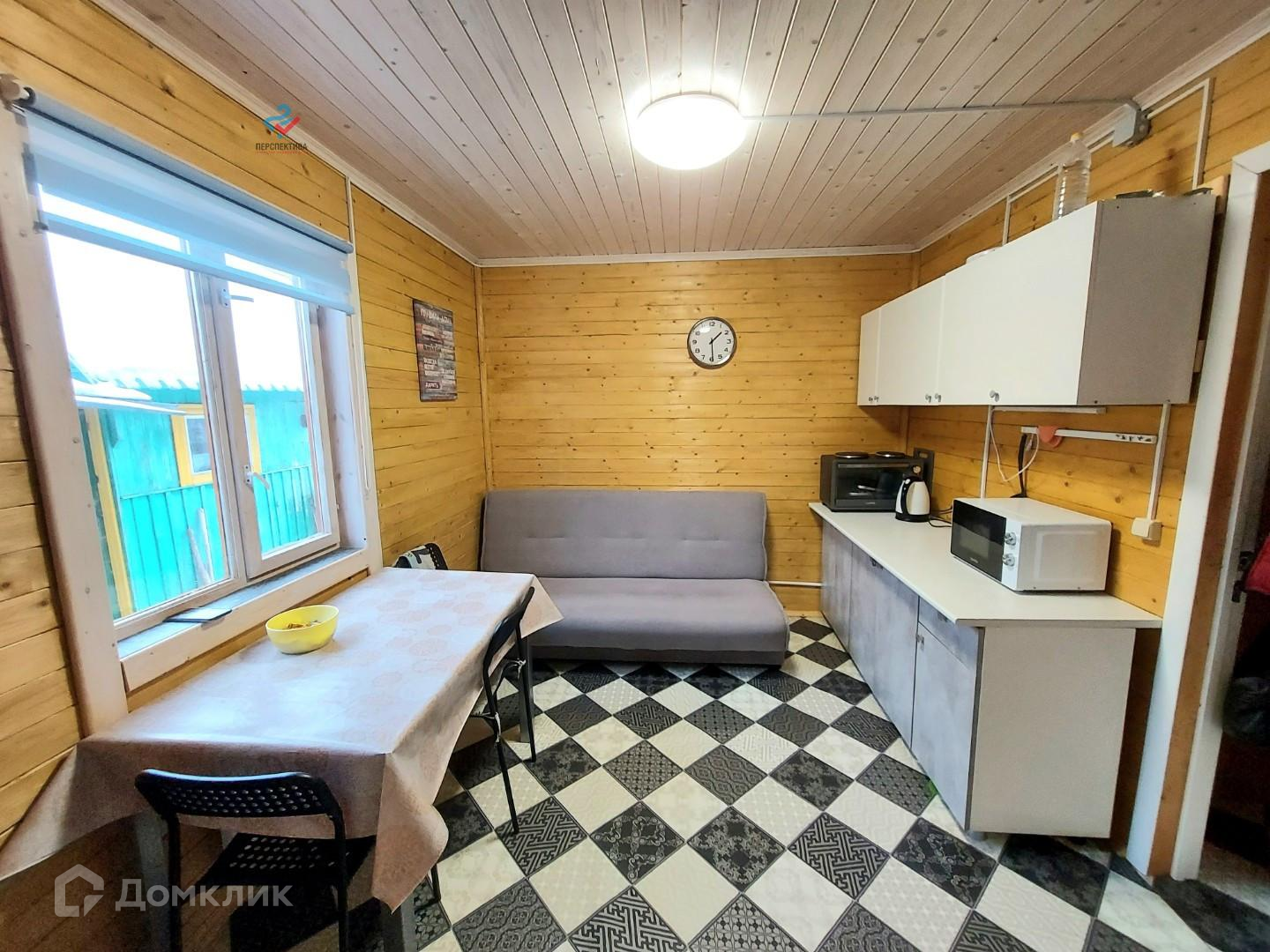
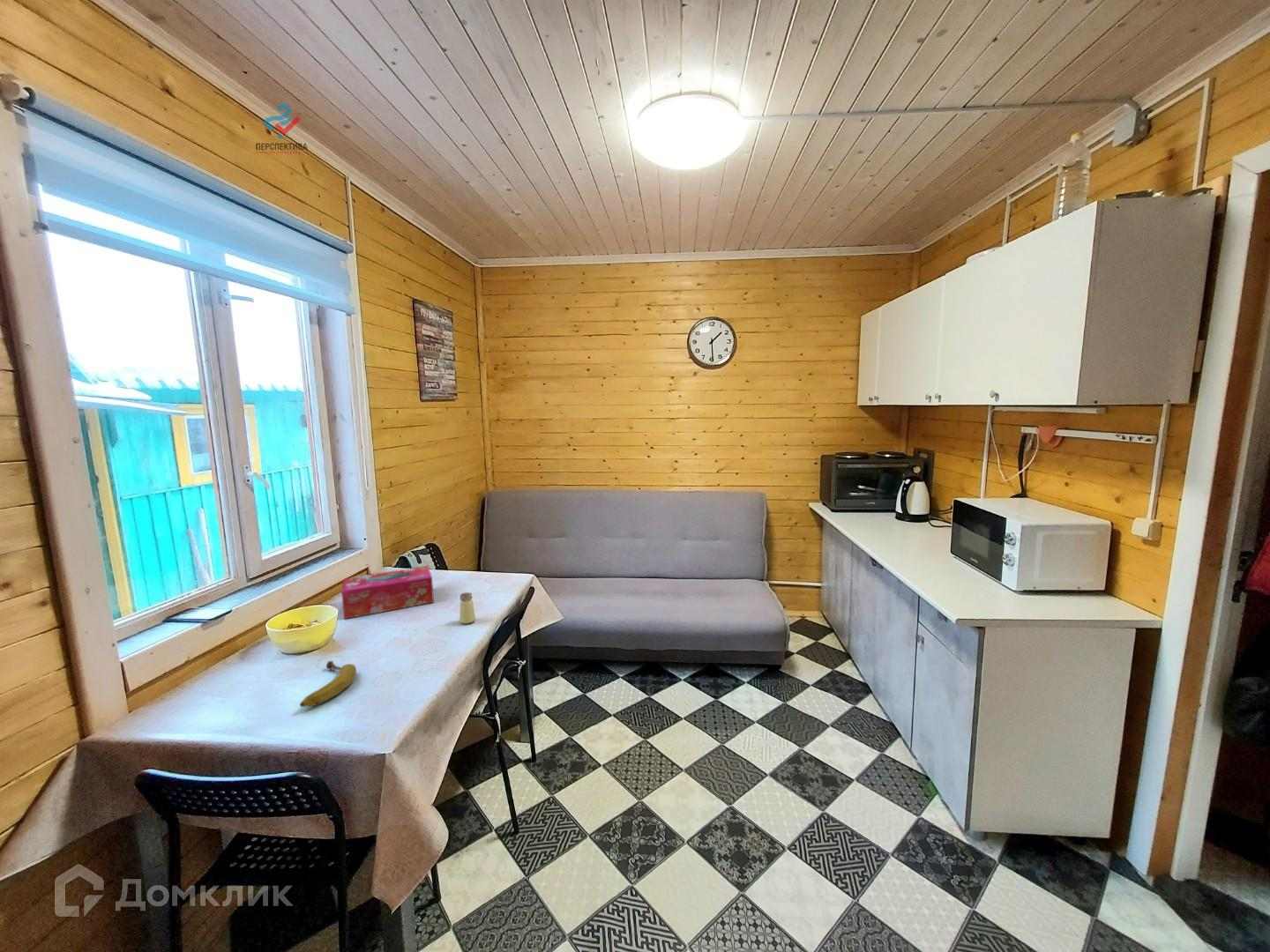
+ saltshaker (467, 607)
+ fruit (326, 684)
+ tissue box (389, 590)
